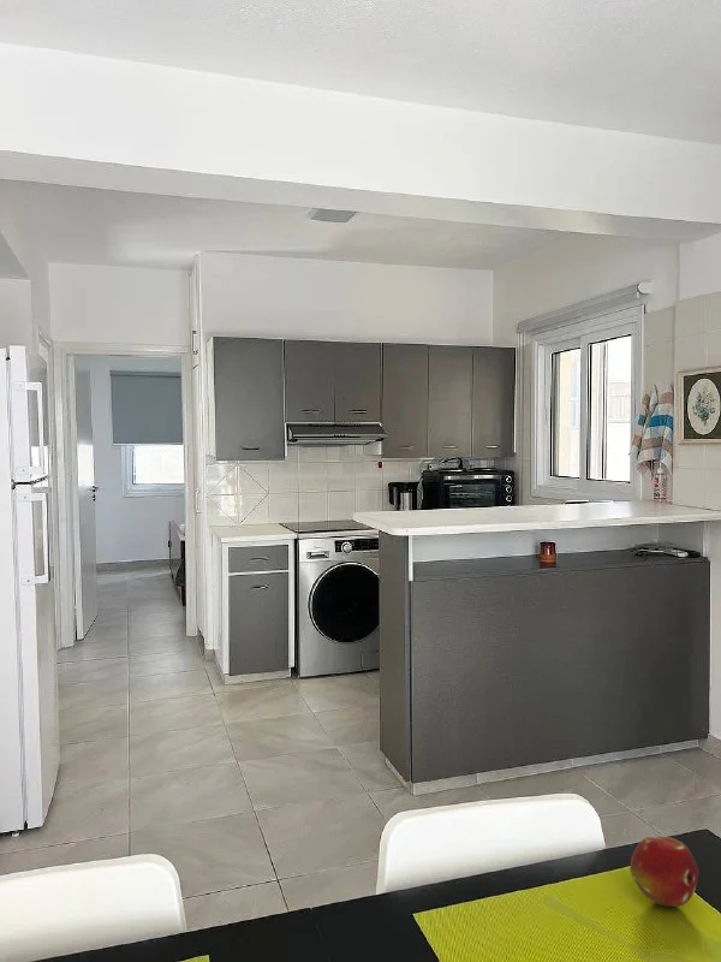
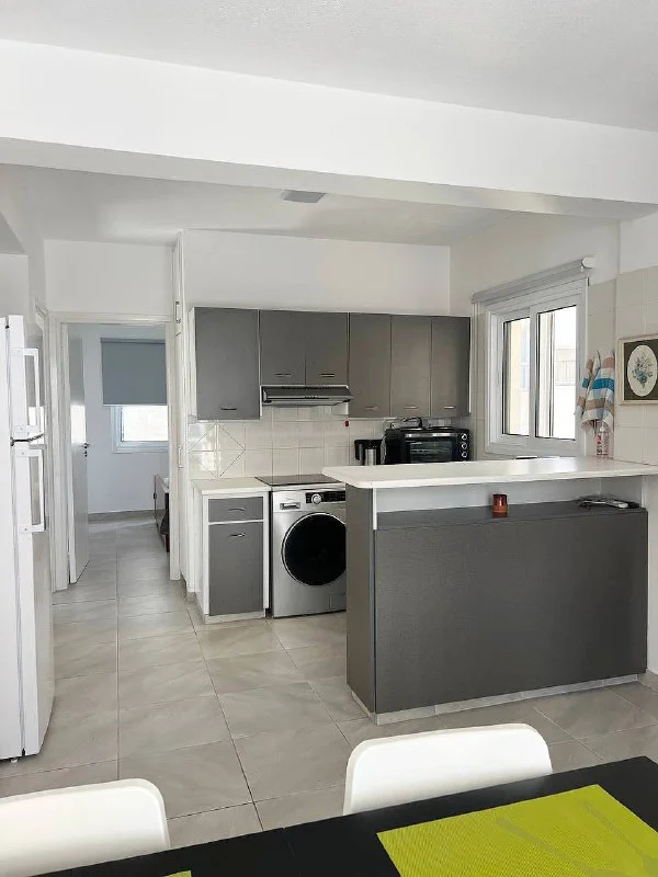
- fruit (660, 868)
